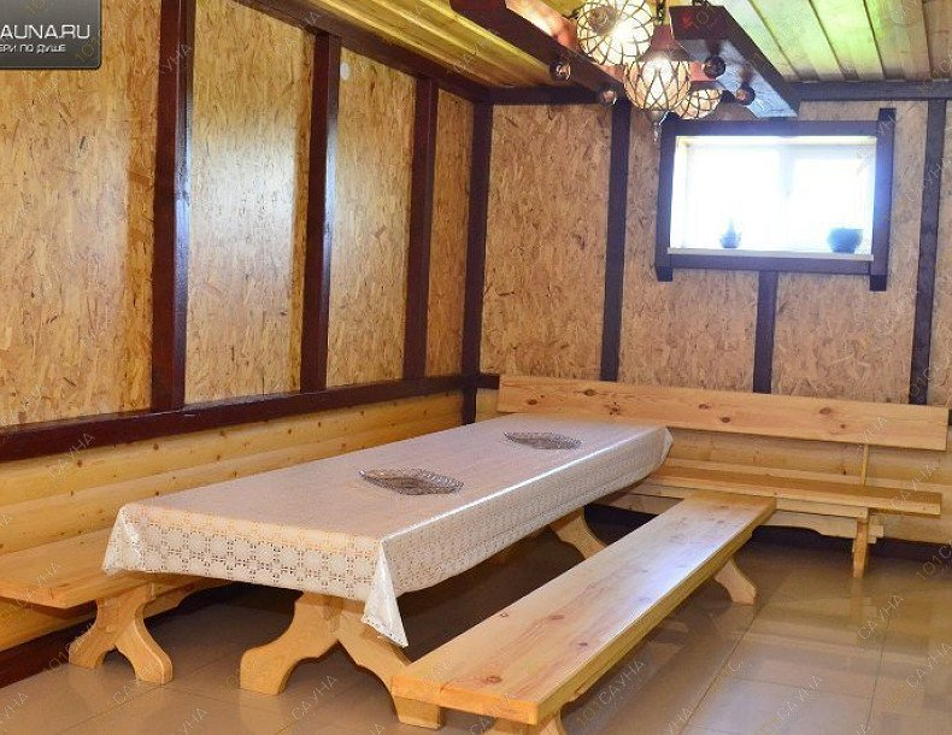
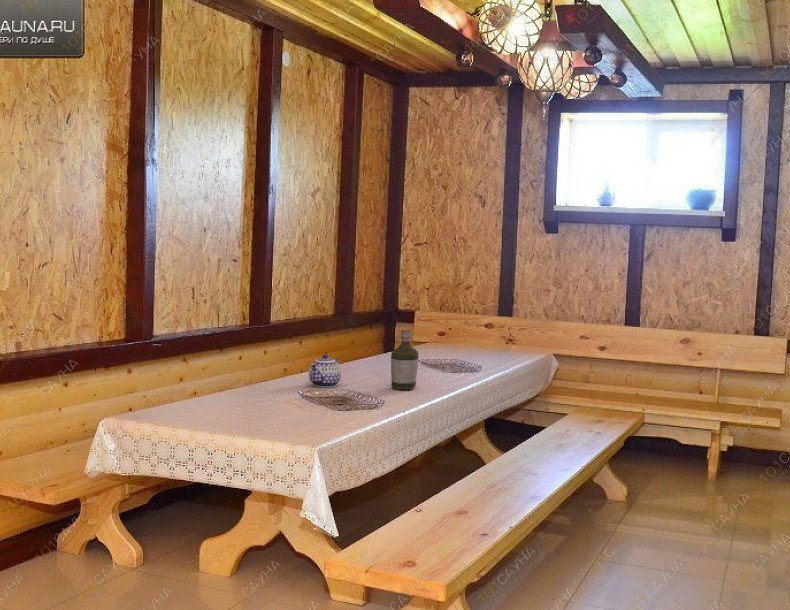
+ teapot (325, 370)
+ bottle (404, 359)
